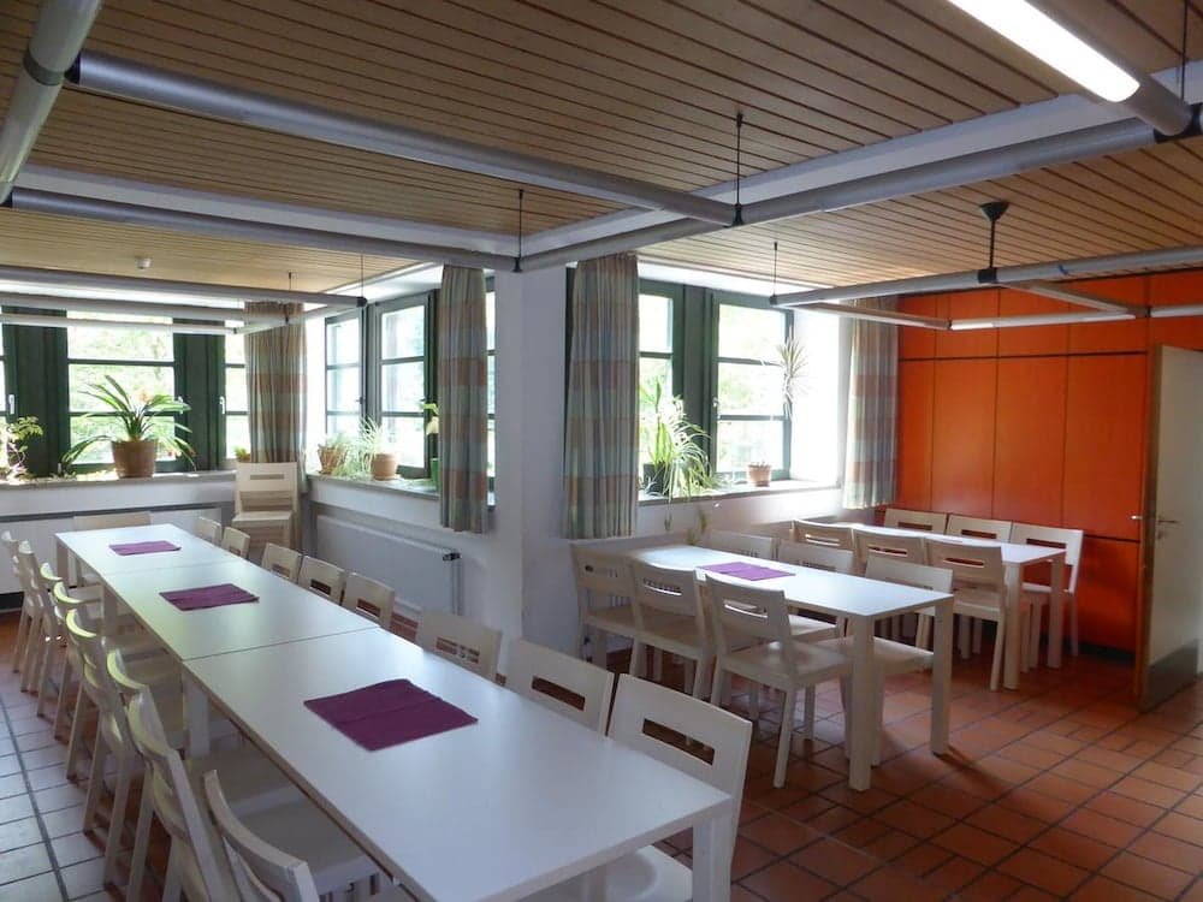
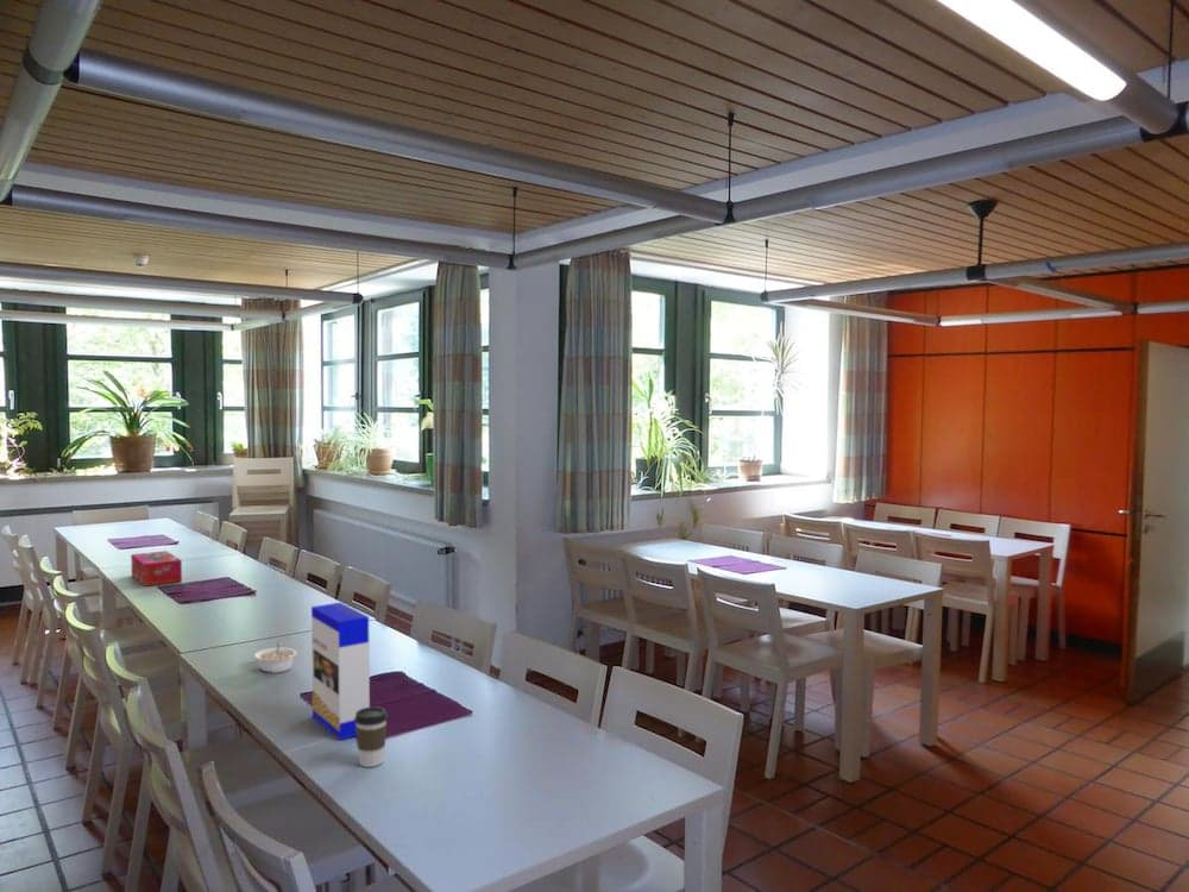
+ legume (275, 659)
+ tissue box (156, 567)
+ coffee cup (371, 736)
+ cereal box (340, 667)
